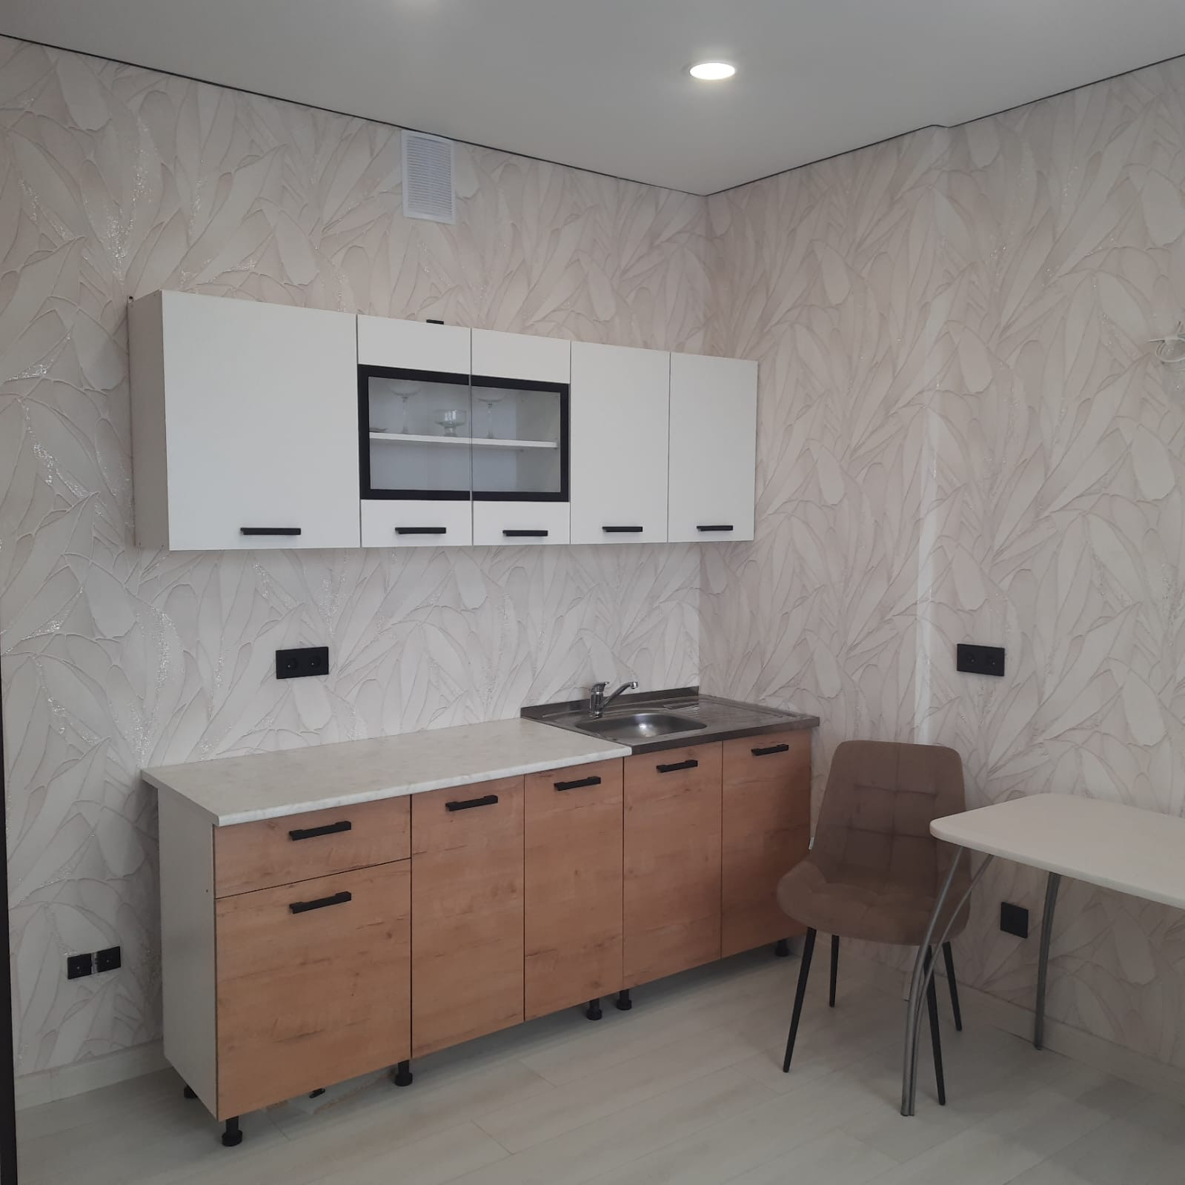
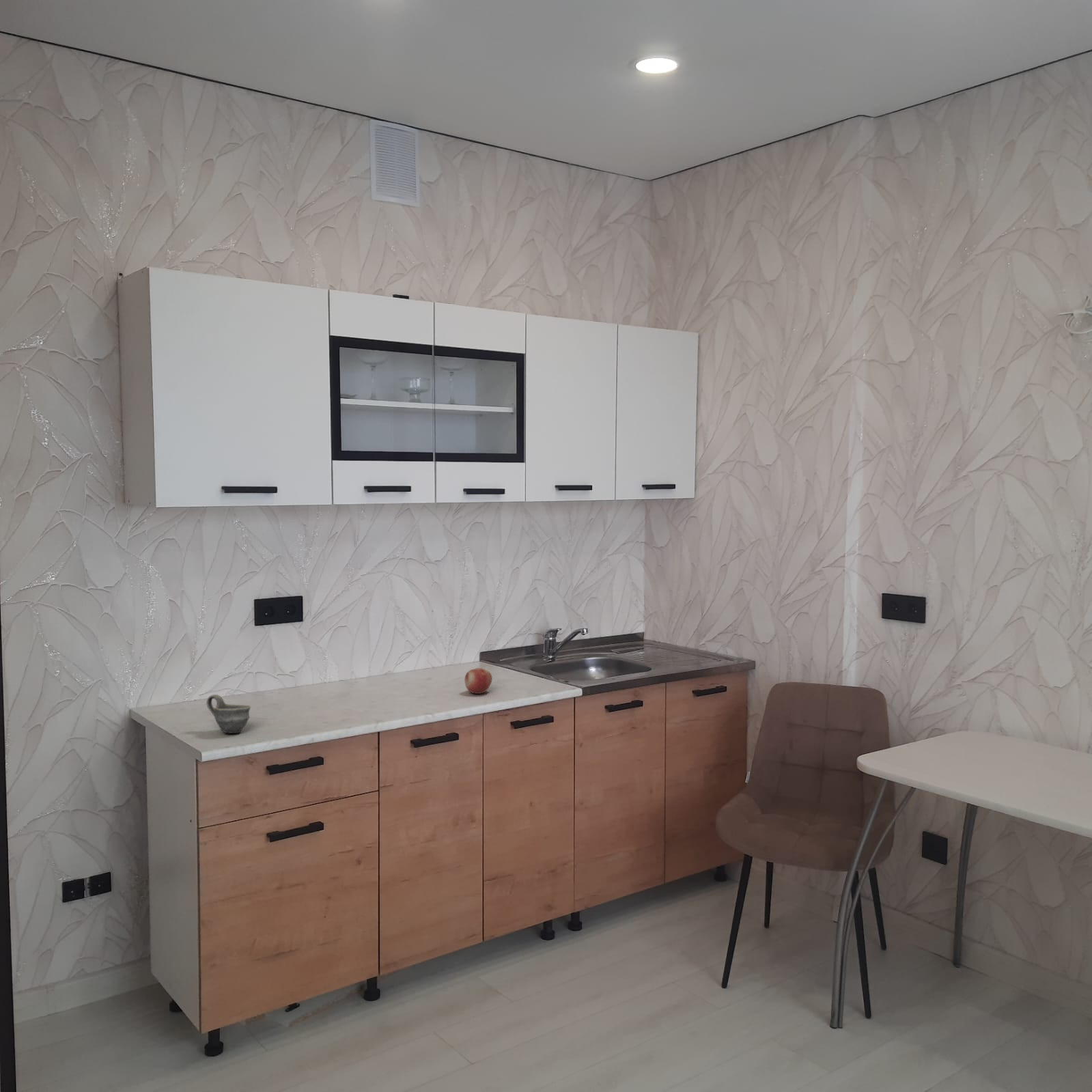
+ cup (230, 714)
+ fruit (478, 680)
